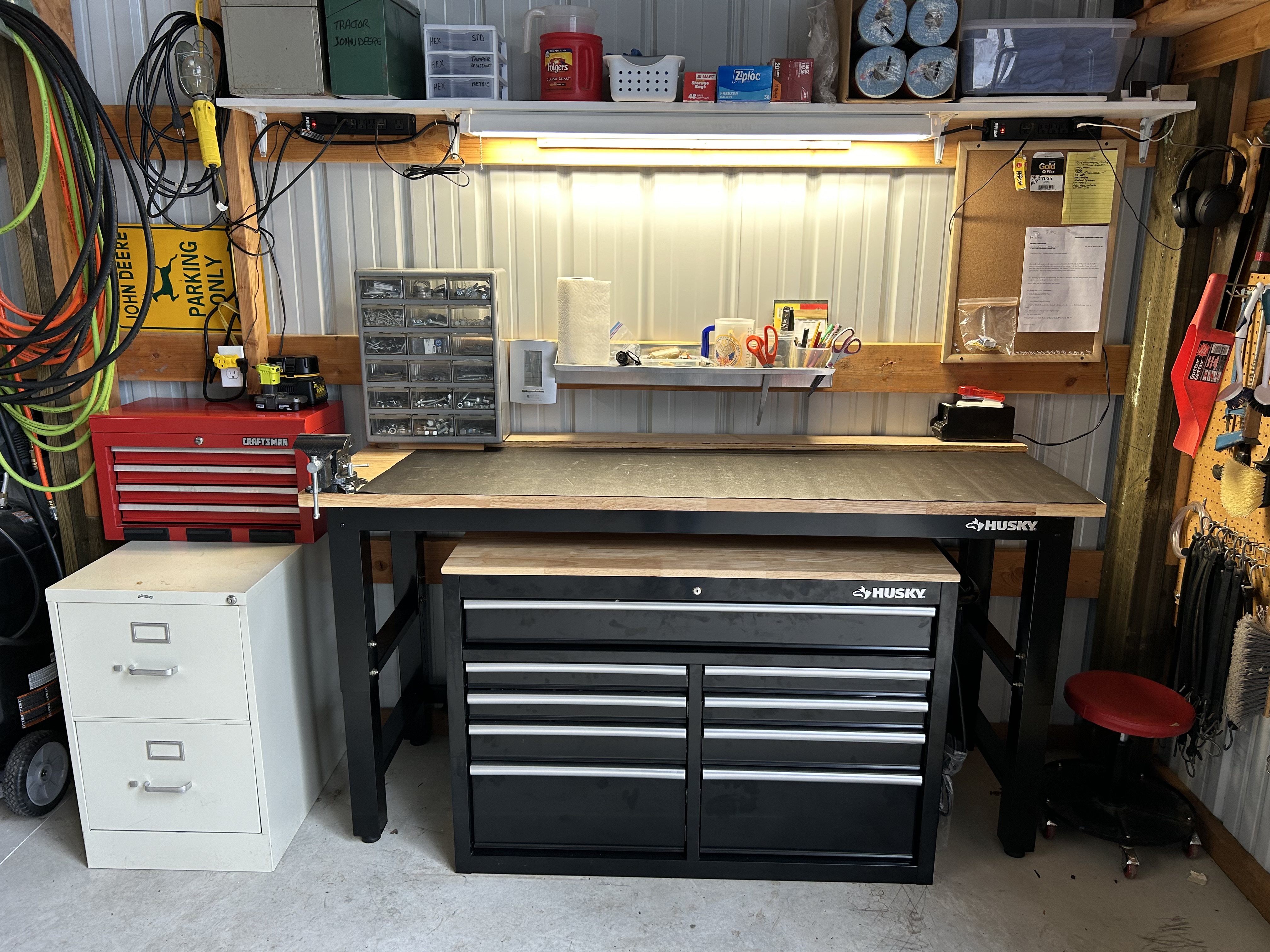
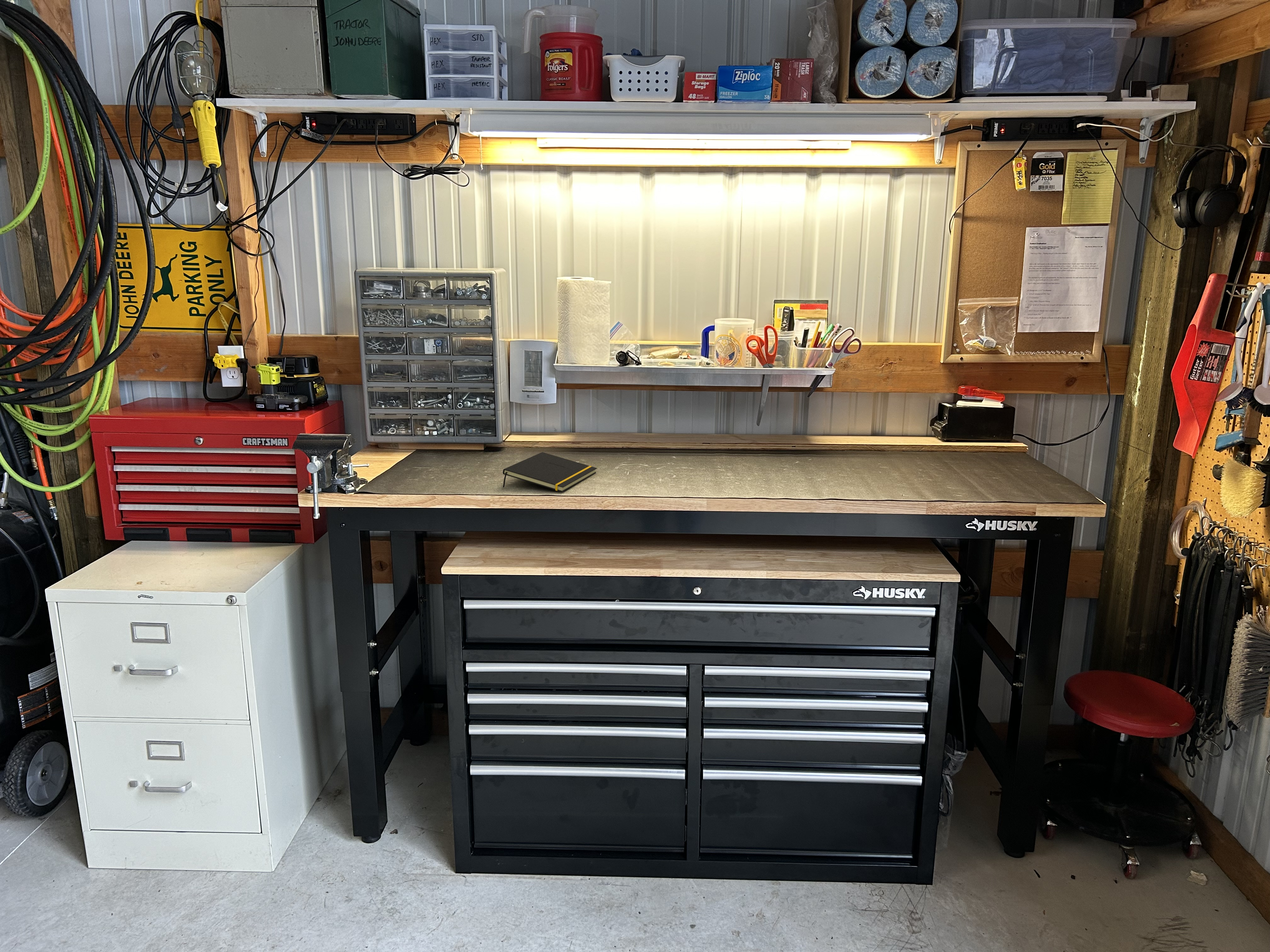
+ notepad (552, 471)
